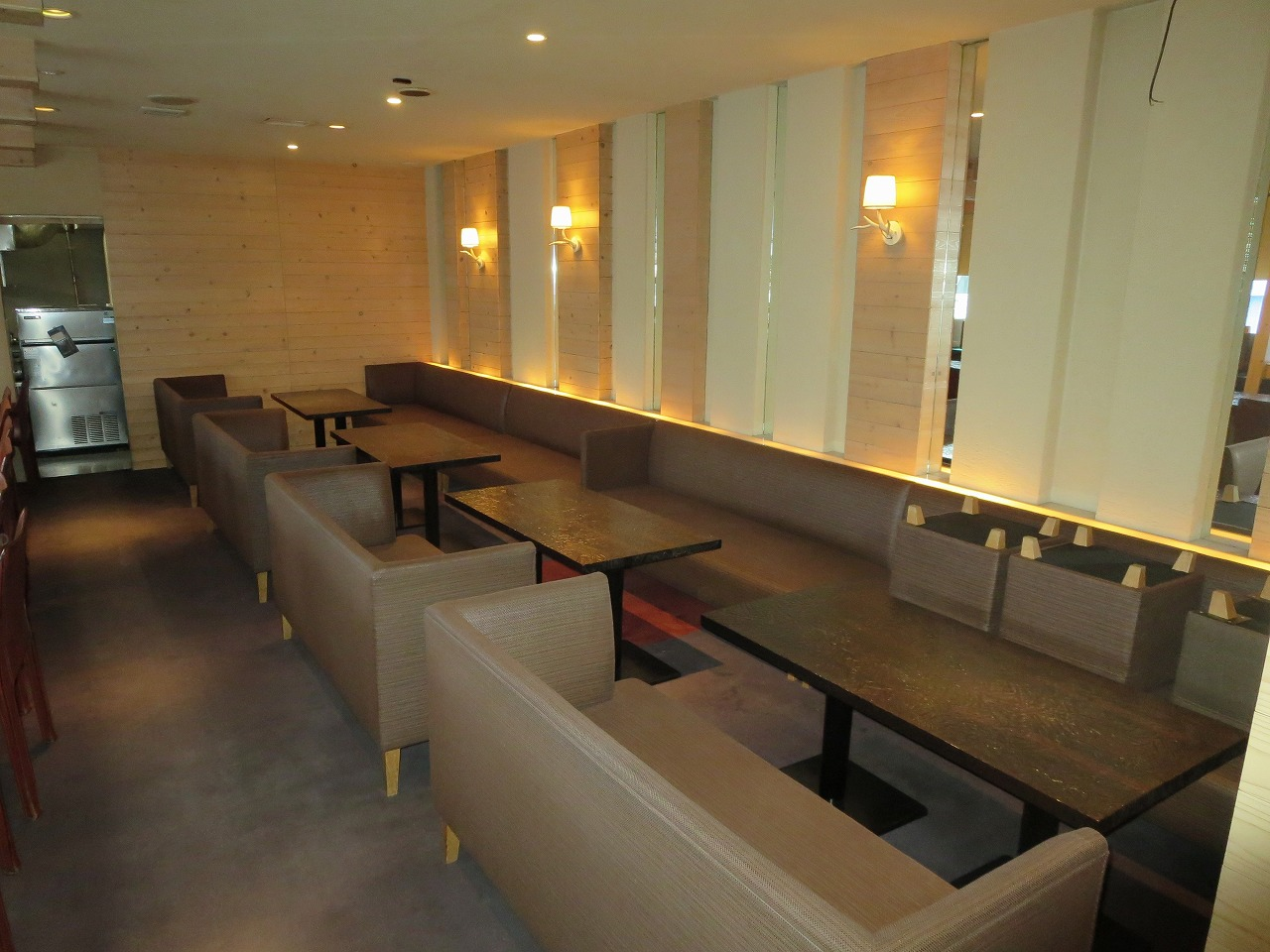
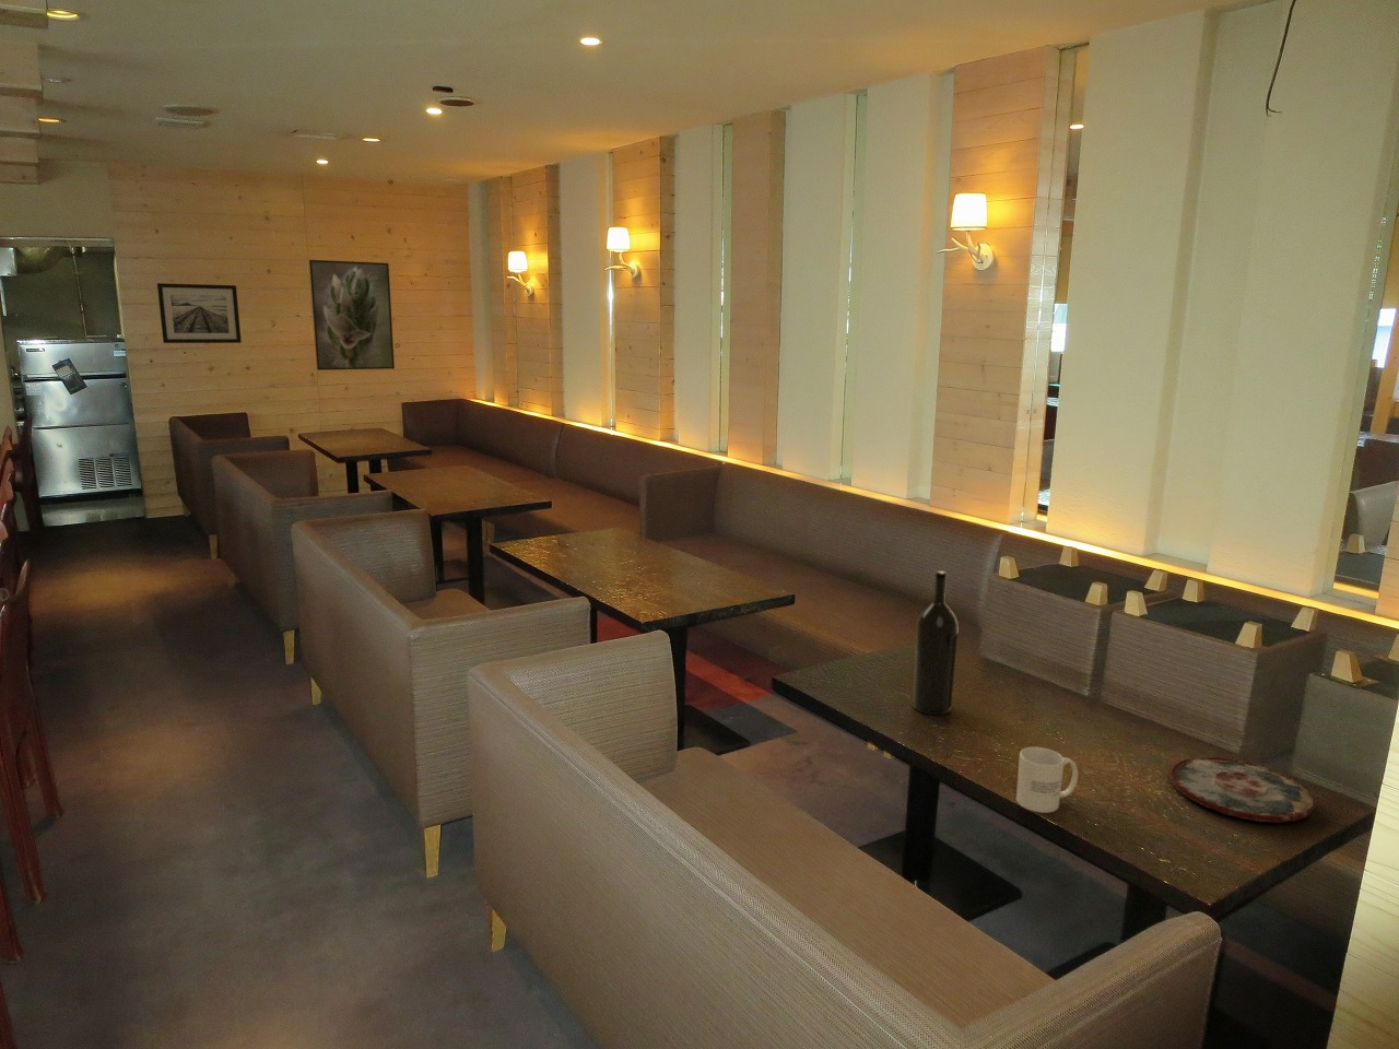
+ plate (1239, 788)
+ mug (1044, 777)
+ wall art (200, 314)
+ wine bottle (935, 640)
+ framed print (353, 316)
